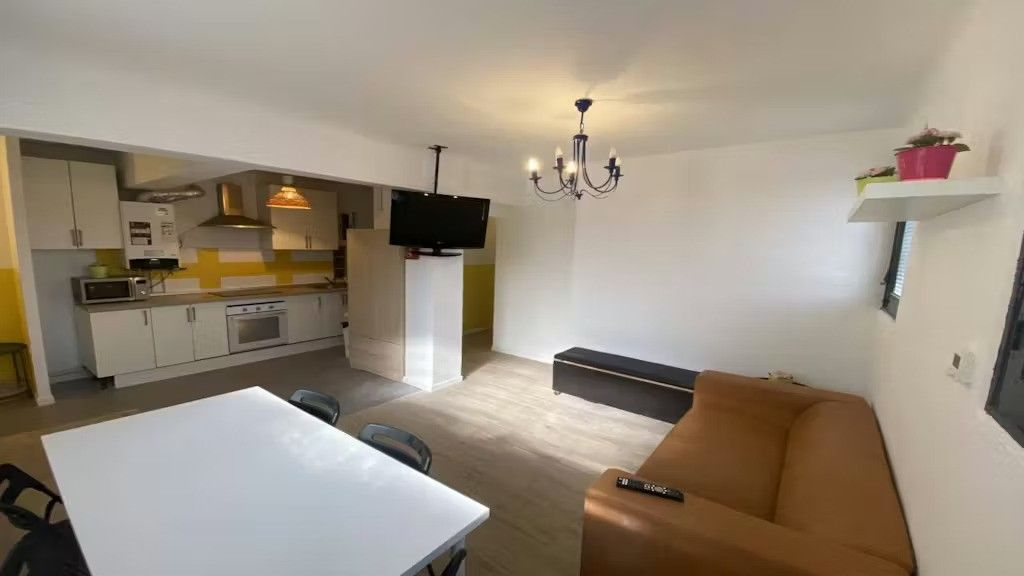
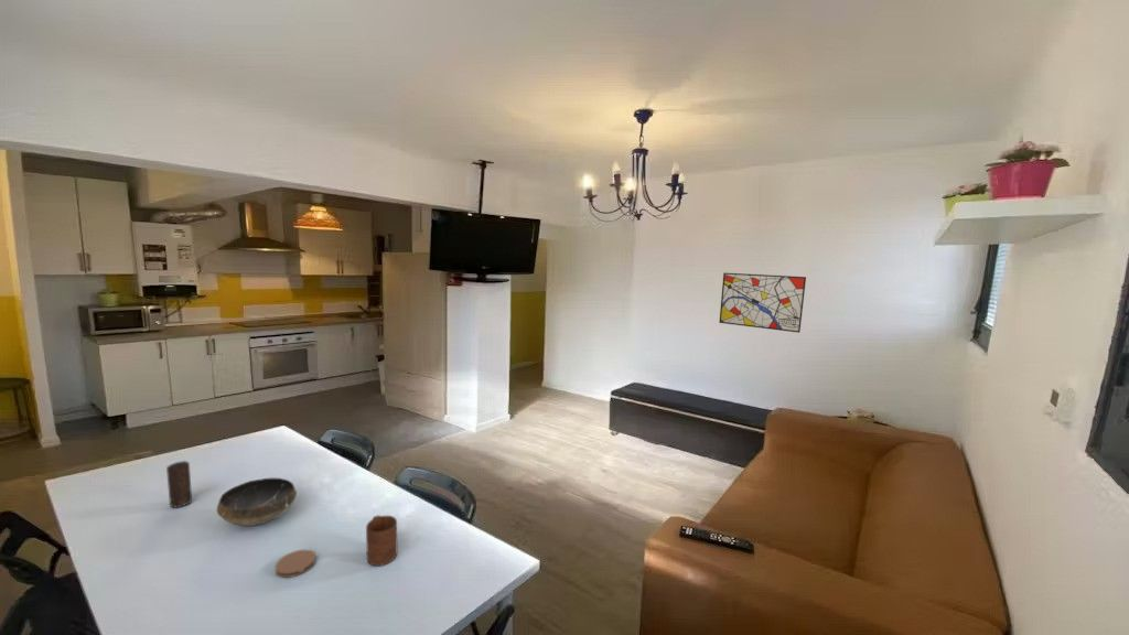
+ cup (379, 538)
+ coaster (295, 562)
+ candle (179, 484)
+ wall art (760, 301)
+ bowl (258, 505)
